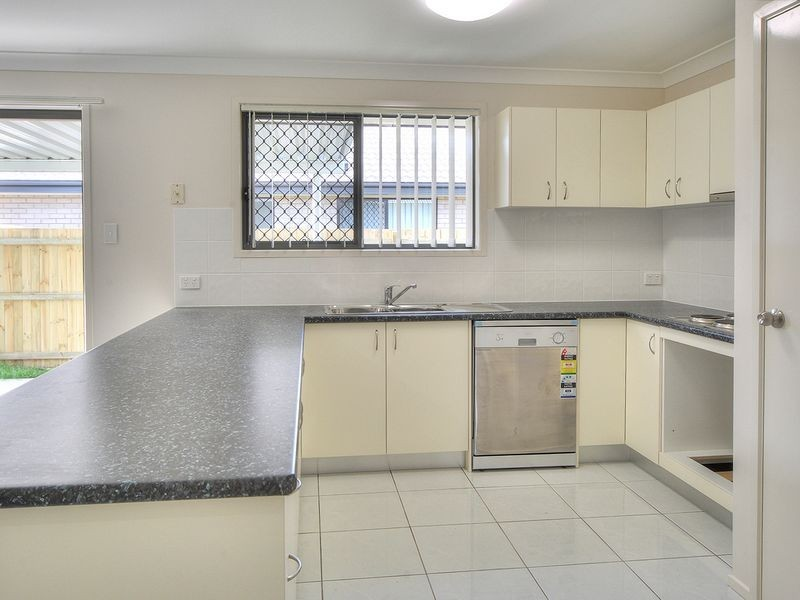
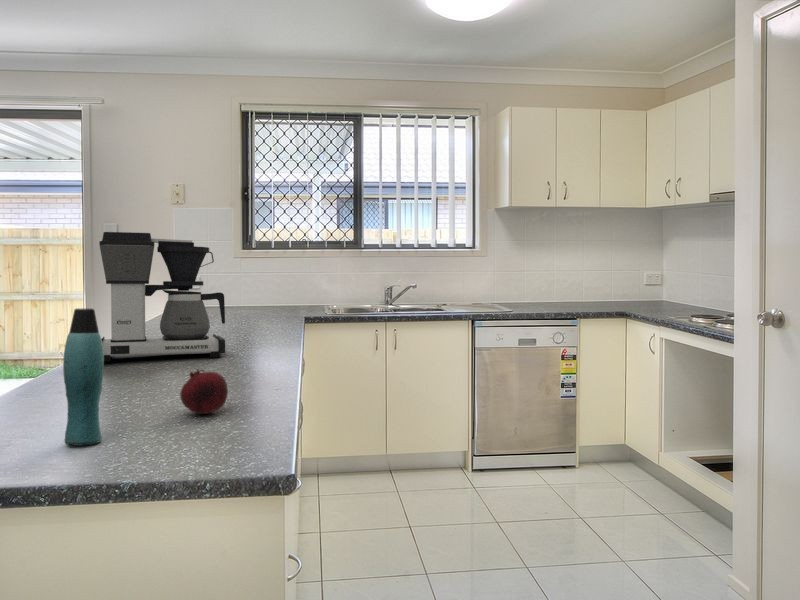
+ bottle (83, 375)
+ fruit (204, 390)
+ coffee maker (165, 292)
